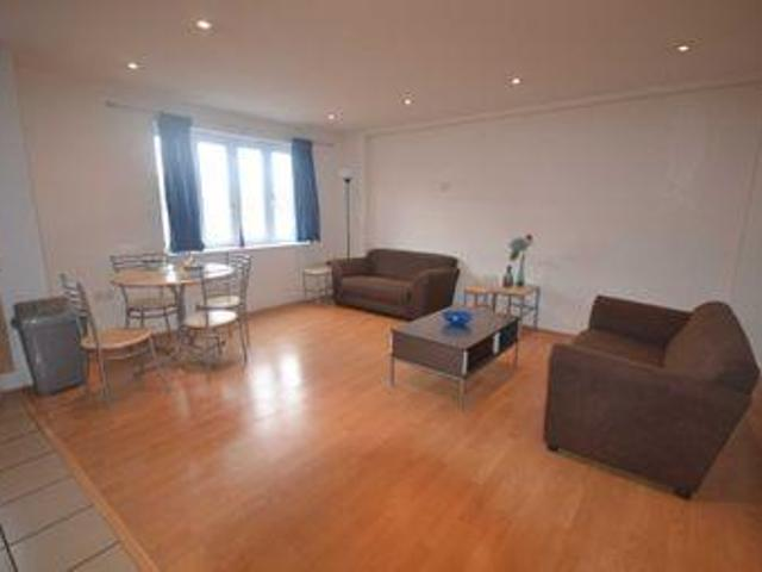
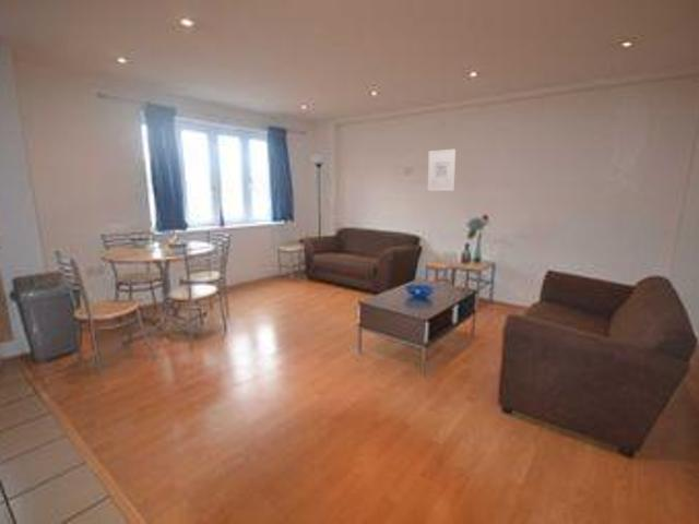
+ wall art (441, 170)
